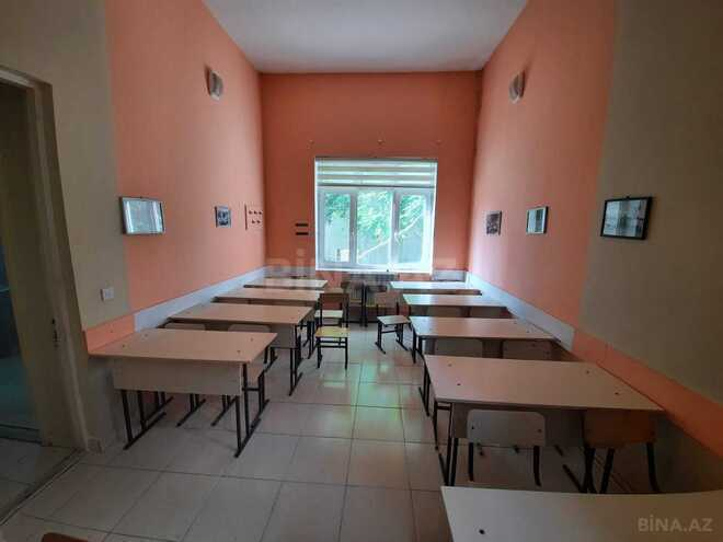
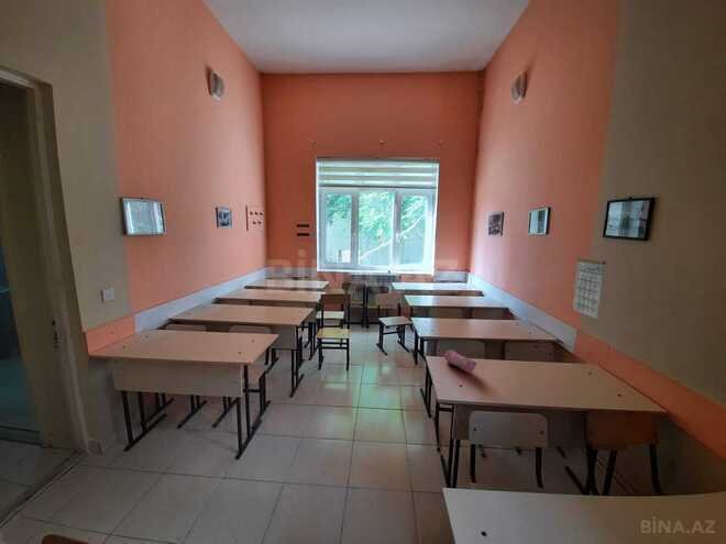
+ calendar (587, 280)
+ pencil case (459, 360)
